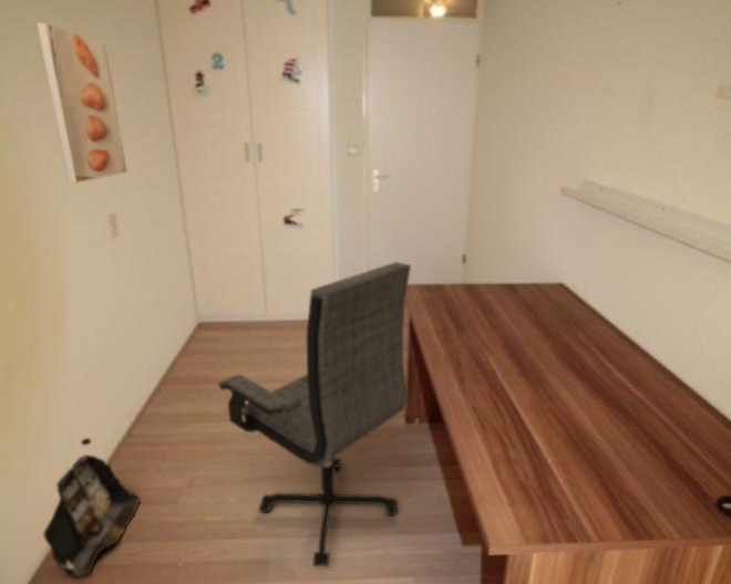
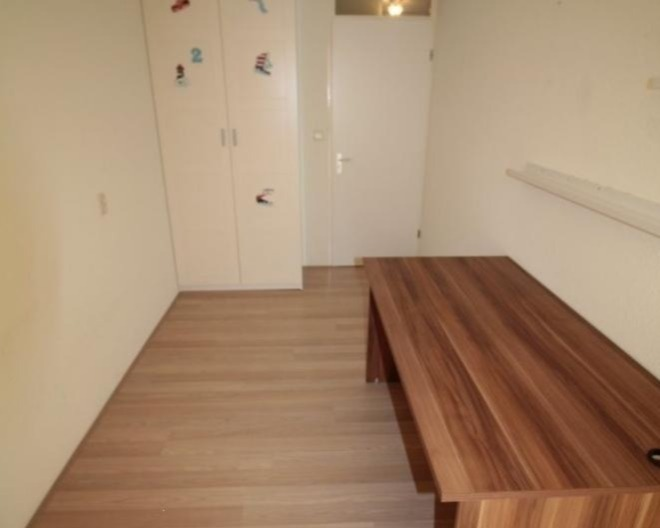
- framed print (89, 108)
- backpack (89, 503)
- office chair (319, 396)
